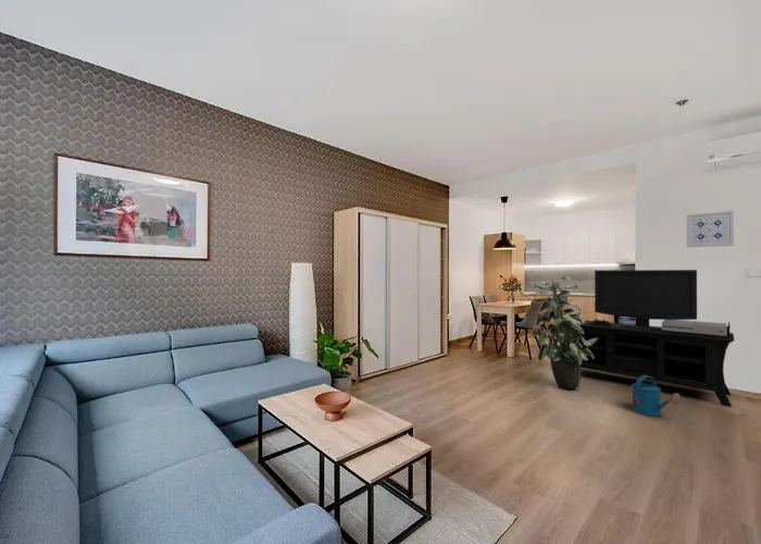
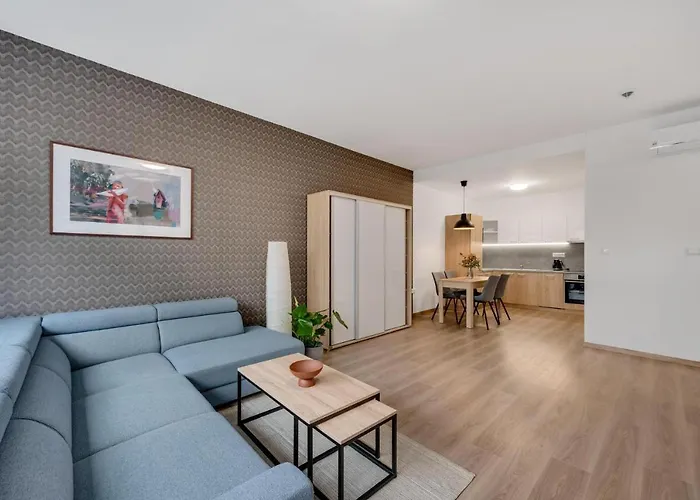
- wall art (709, 230)
- media console (636, 326)
- watering can (654, 396)
- indoor plant (560, 331)
